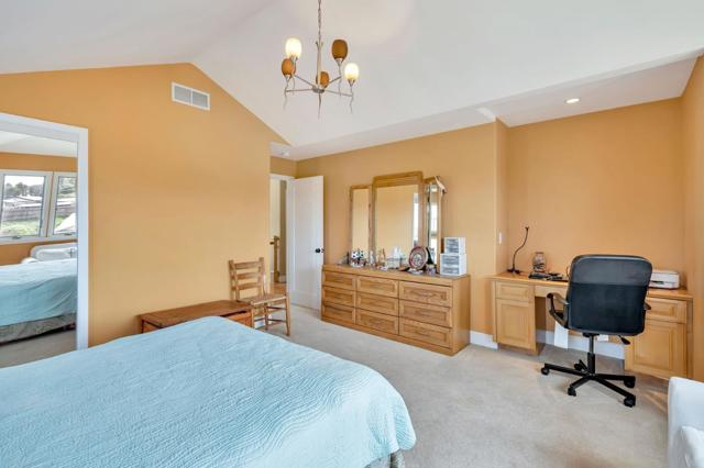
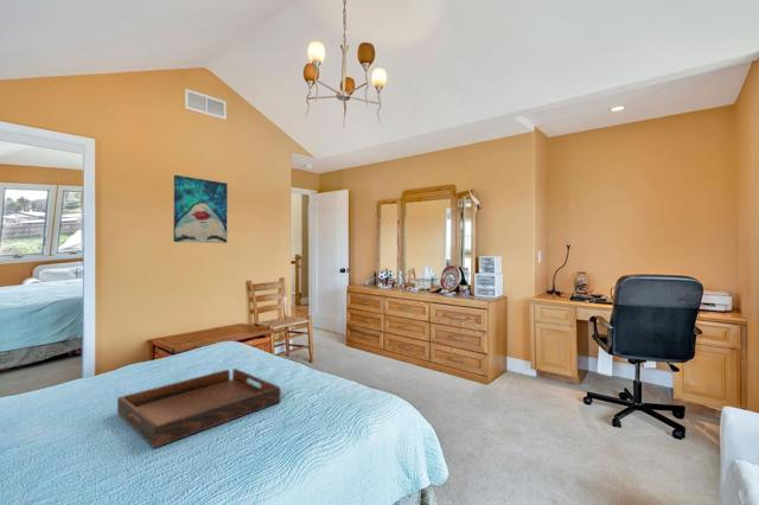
+ serving tray (202, 399)
+ wall art (202, 211)
